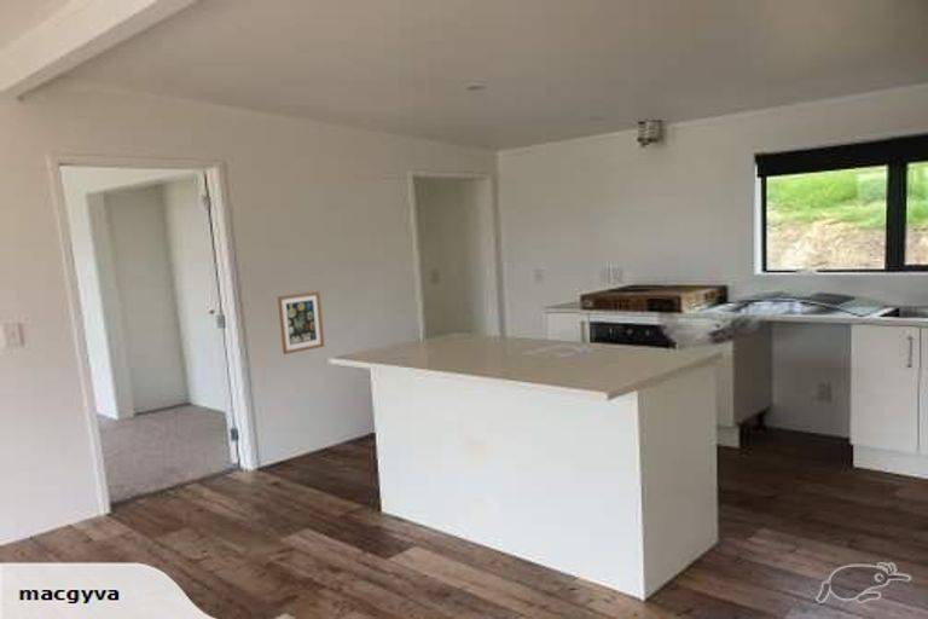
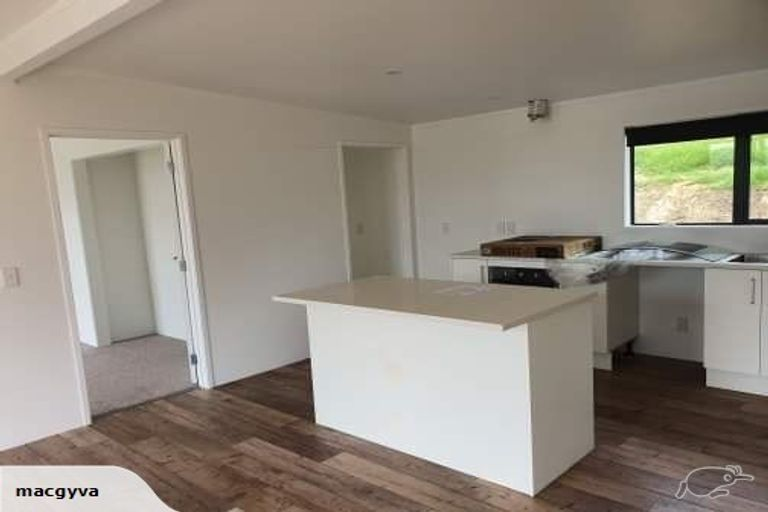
- wall art (301, 322)
